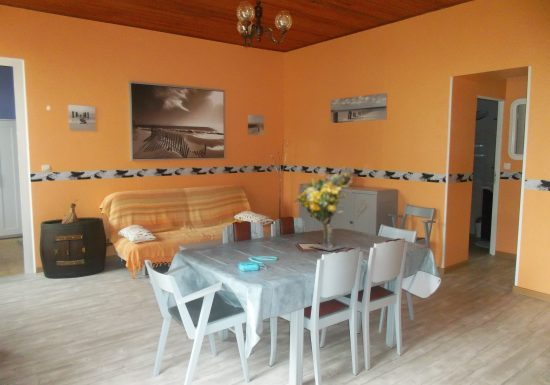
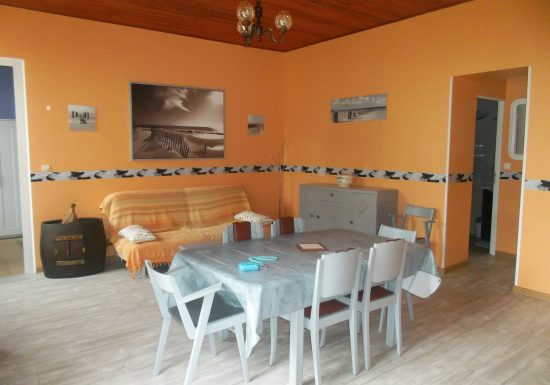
- bouquet (320, 206)
